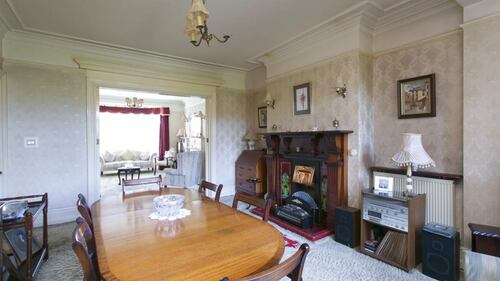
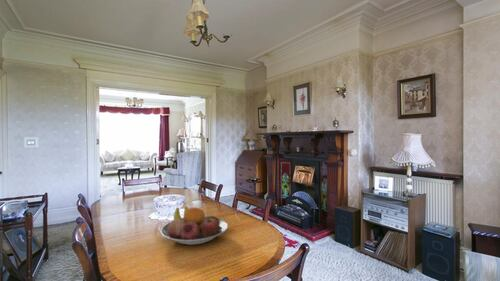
+ fruit bowl (195, 224)
